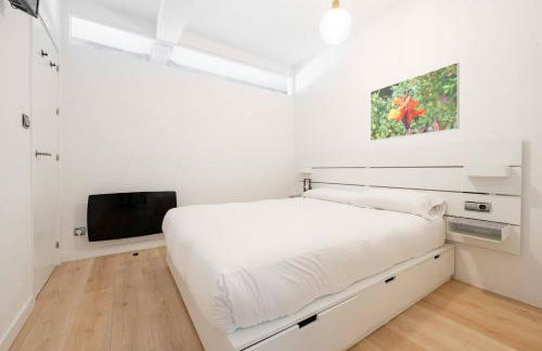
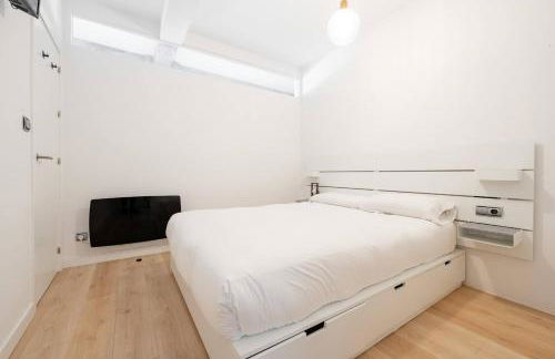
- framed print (408, 107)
